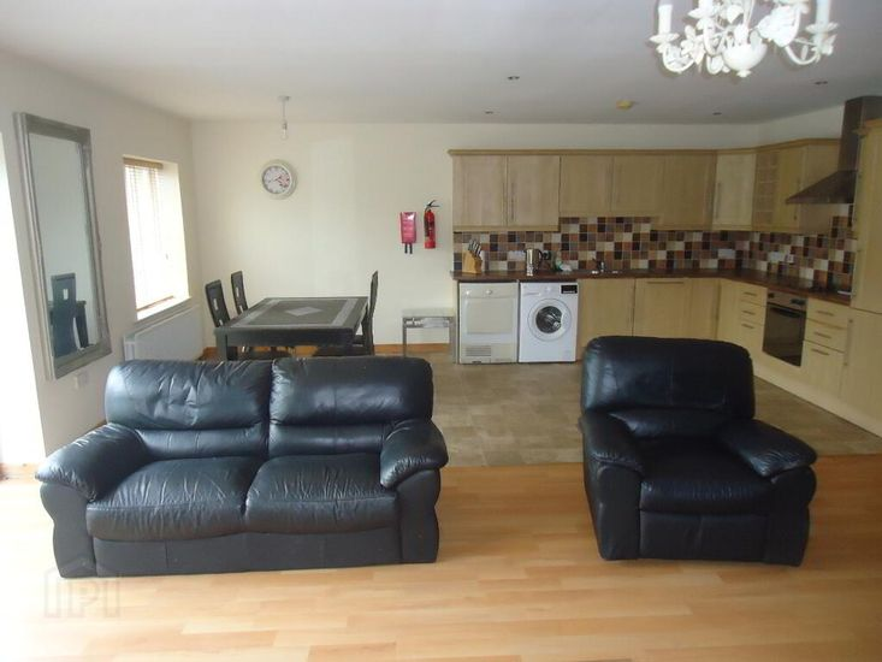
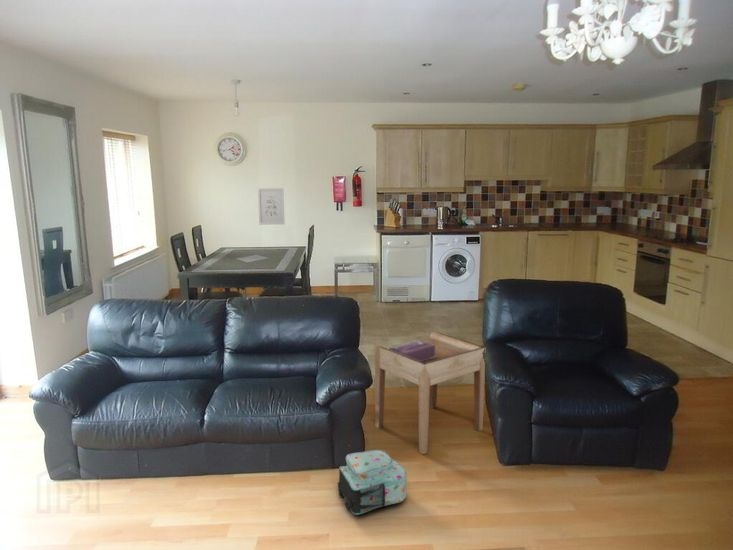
+ tissue box (412, 351)
+ backpack (373, 478)
+ side table (429, 387)
+ wall art (271, 206)
